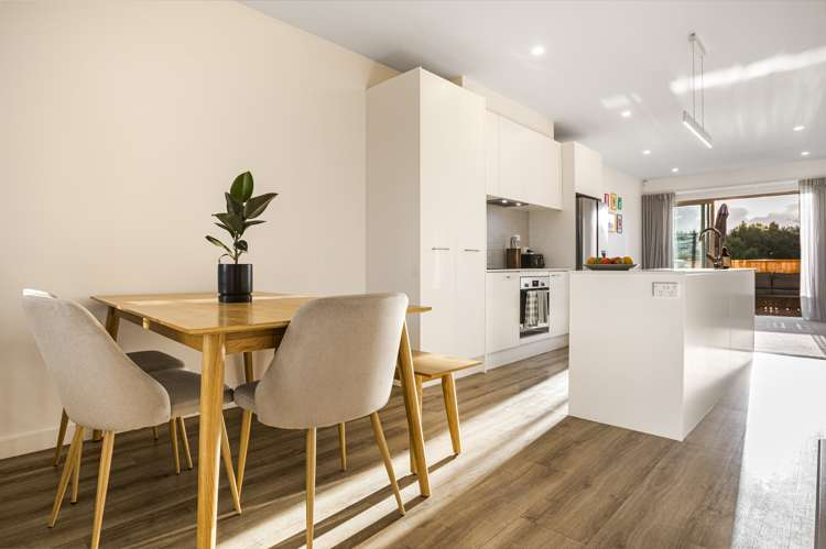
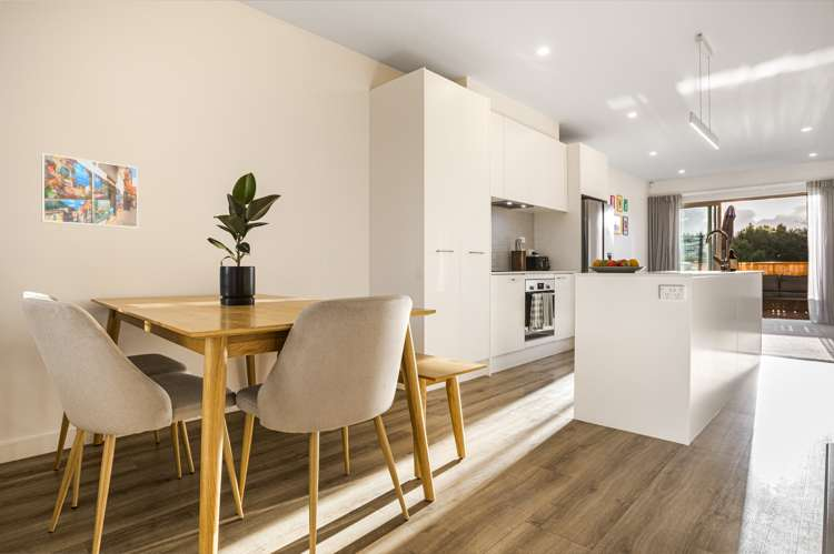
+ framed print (92, 193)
